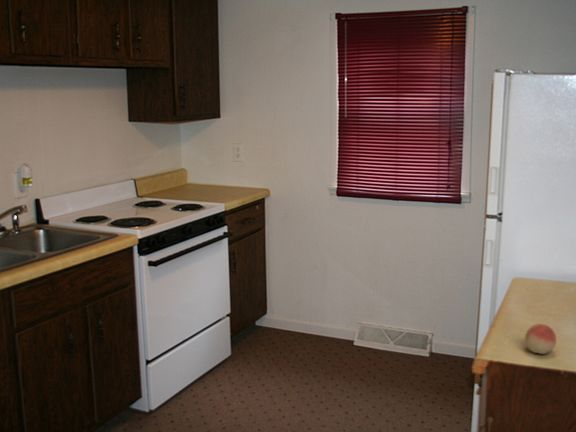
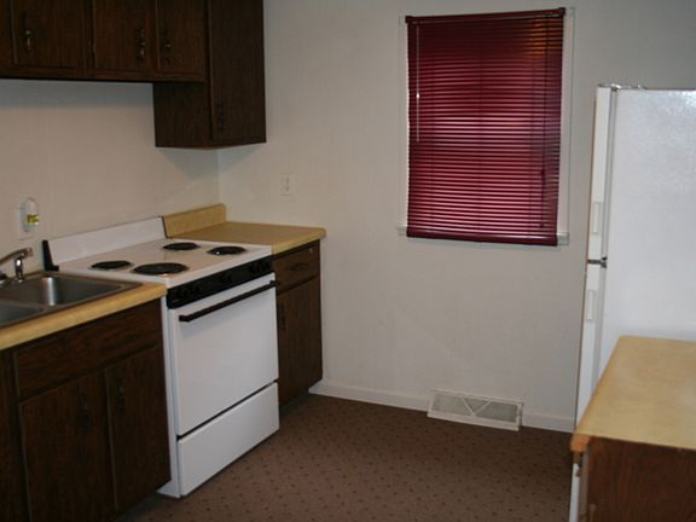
- fruit (539, 338)
